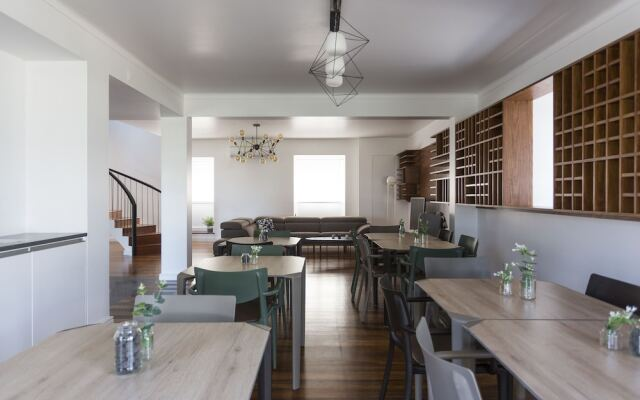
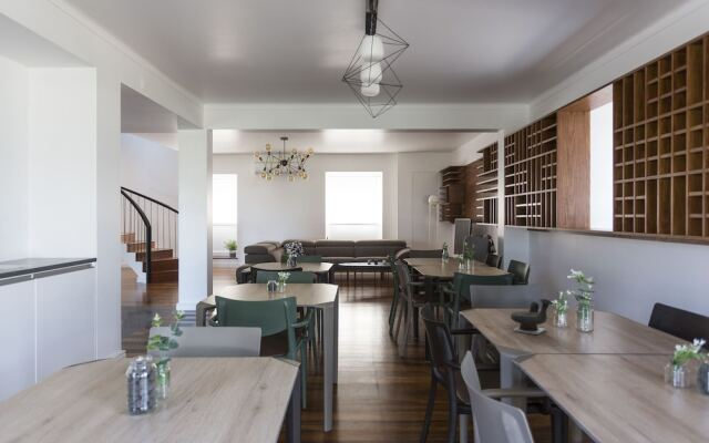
+ teapot (533, 313)
